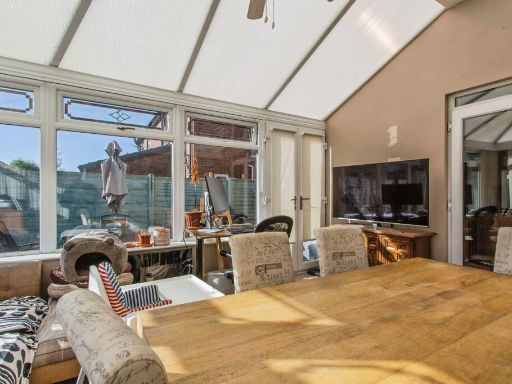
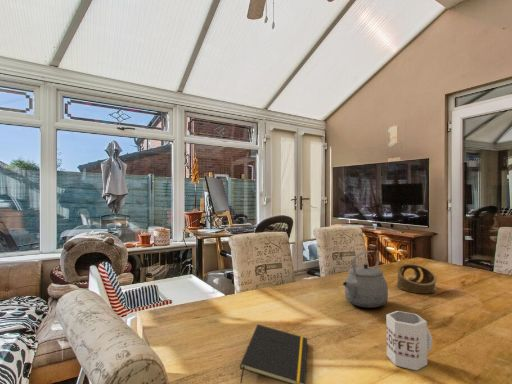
+ mug (407, 338)
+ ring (415, 277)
+ tea kettle (362, 278)
+ notepad (277, 351)
